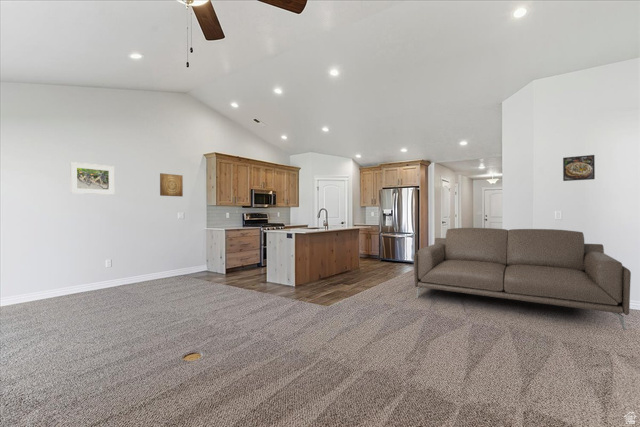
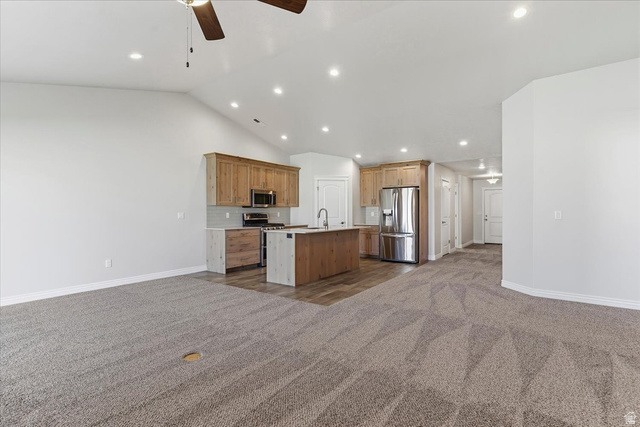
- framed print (578, 168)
- sofa (506, 265)
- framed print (93, 179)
- wall art (171, 185)
